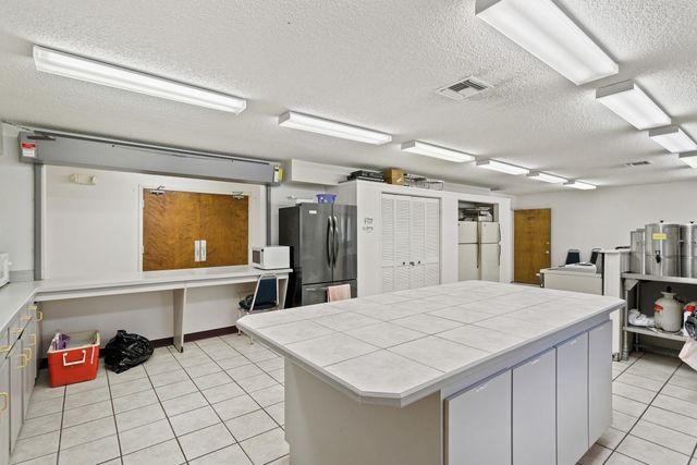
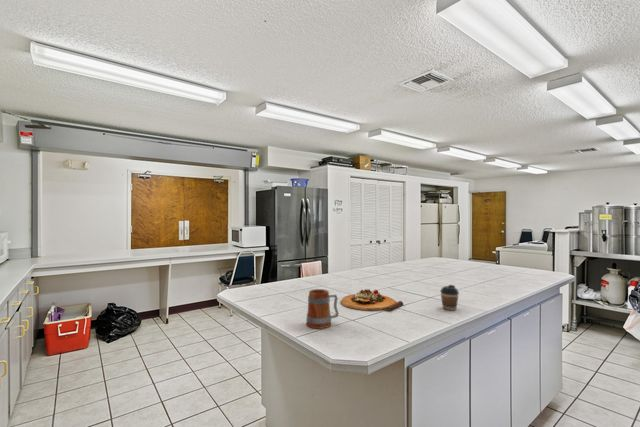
+ cutting board (370, 296)
+ mug (322, 307)
+ coffee cup (449, 297)
